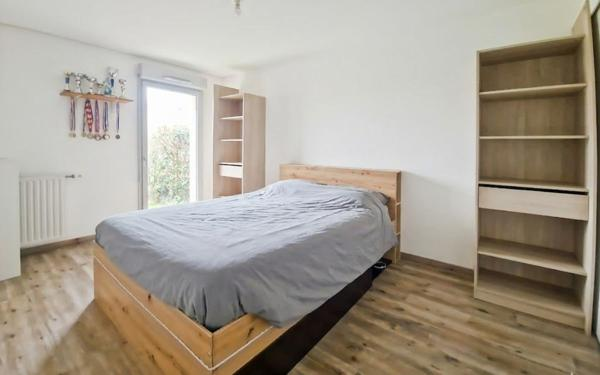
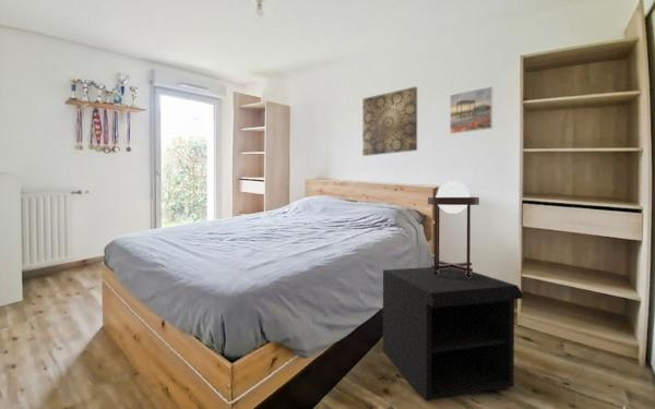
+ table lamp (452, 214)
+ nightstand (444, 324)
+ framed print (471, 110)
+ wall art (388, 123)
